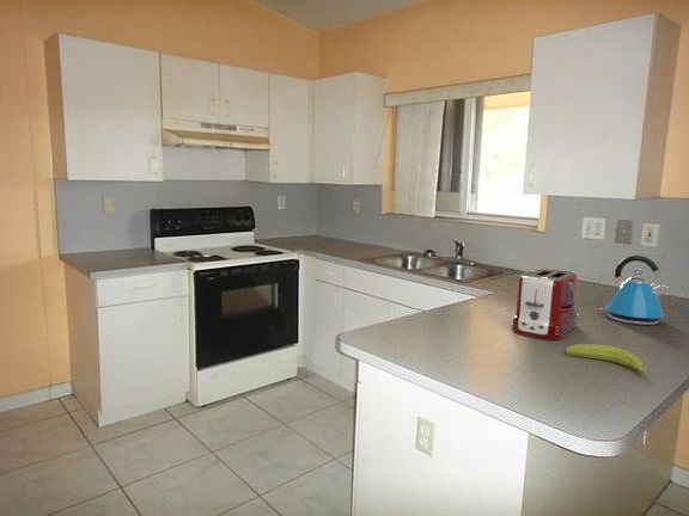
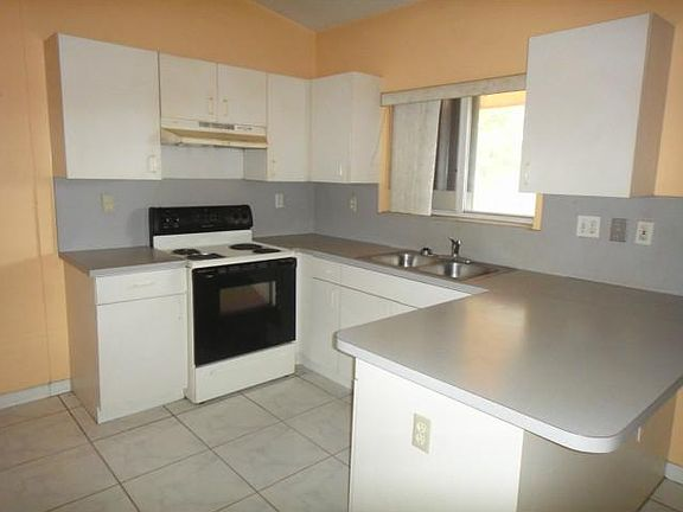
- toaster (547, 301)
- kettle (634, 287)
- fruit (603, 356)
